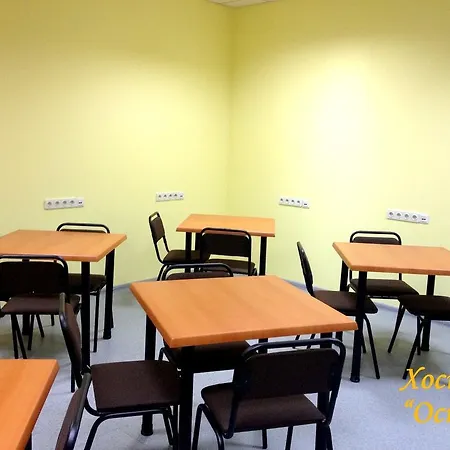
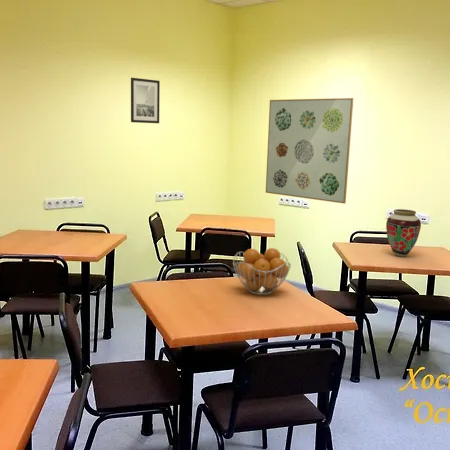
+ fruit basket (261, 270)
+ wall art (145, 101)
+ wall art (305, 149)
+ vase (402, 233)
